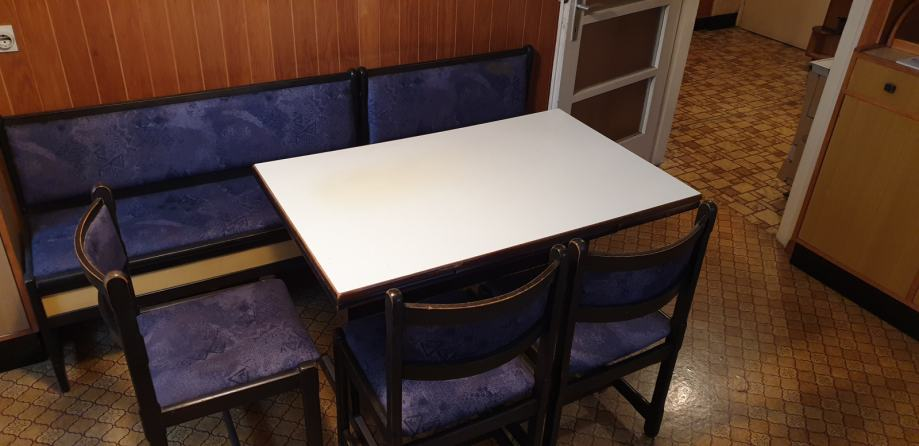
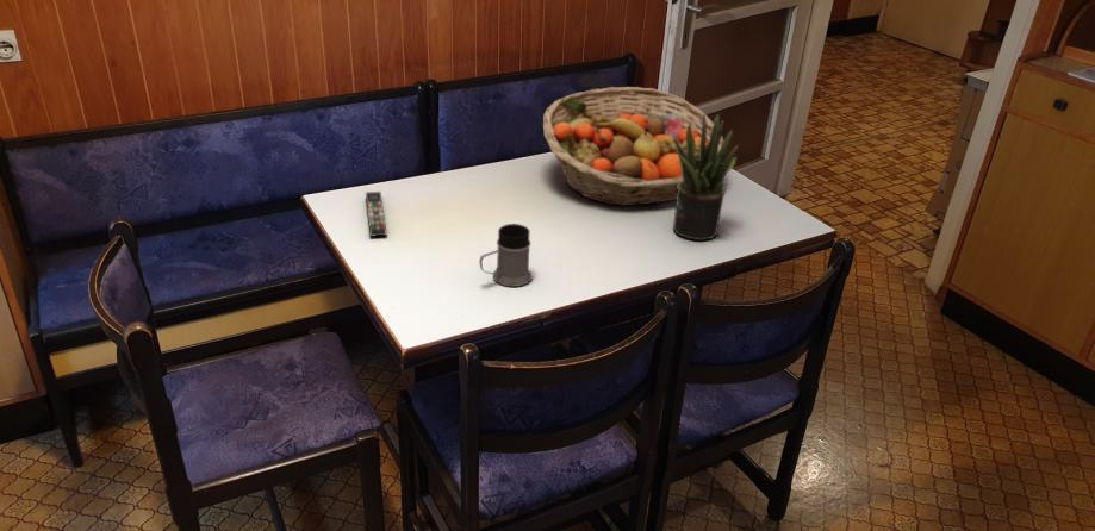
+ potted plant (698, 176)
+ fruit basket (632, 145)
+ remote control (375, 212)
+ mug (505, 256)
